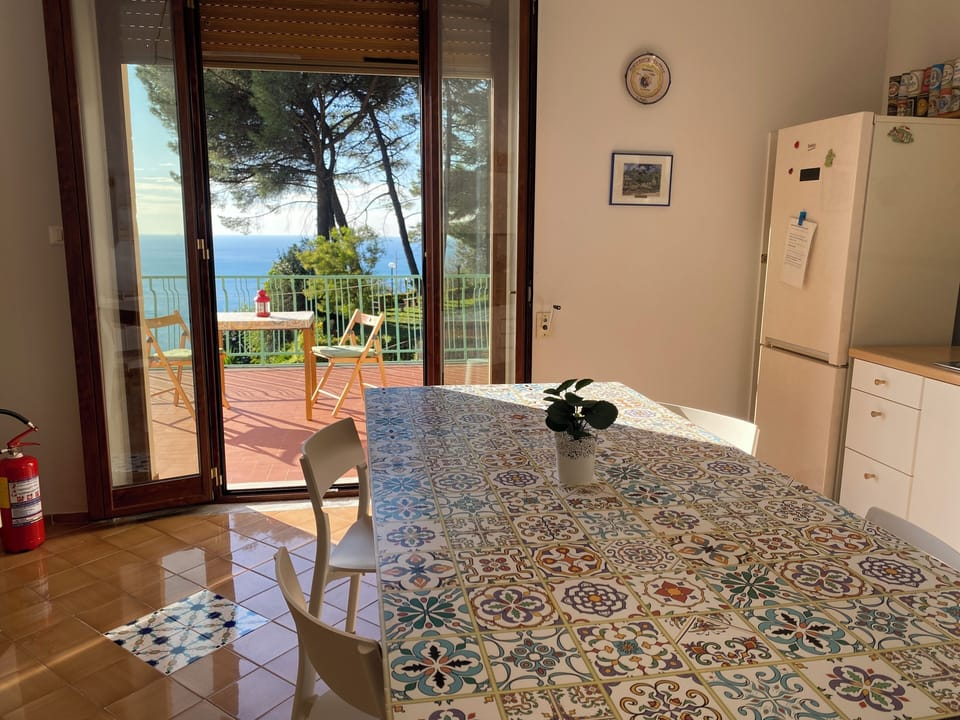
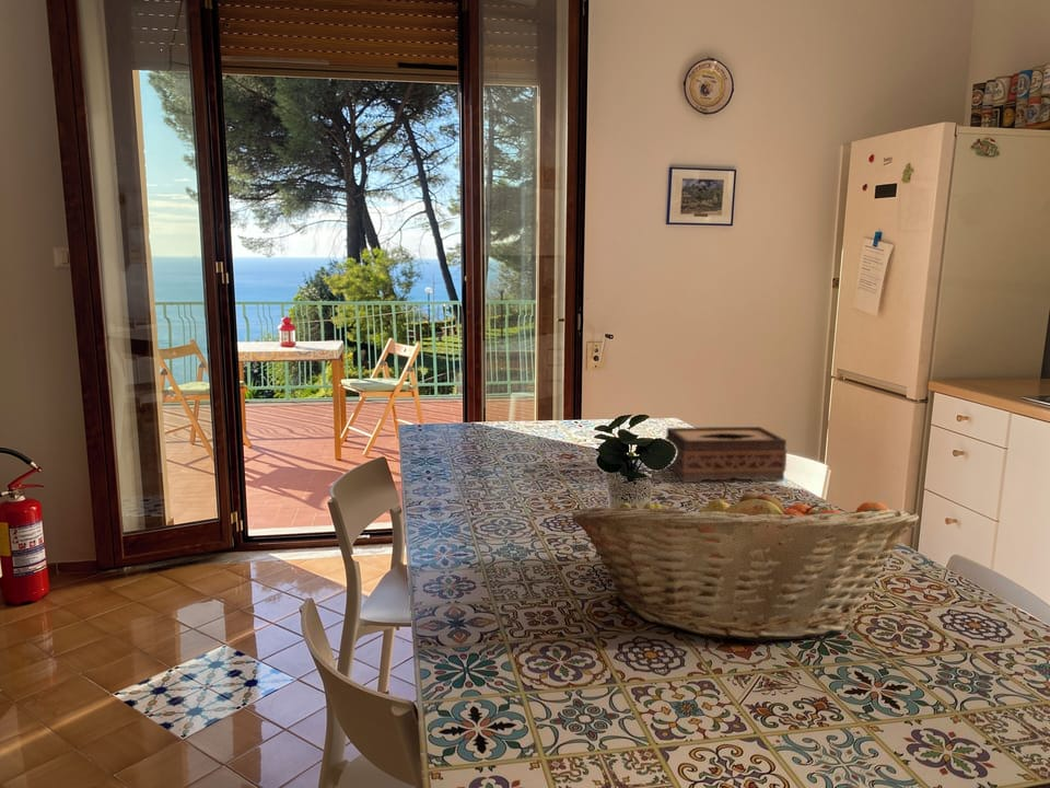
+ fruit basket (735, 542)
+ tissue box (723, 453)
